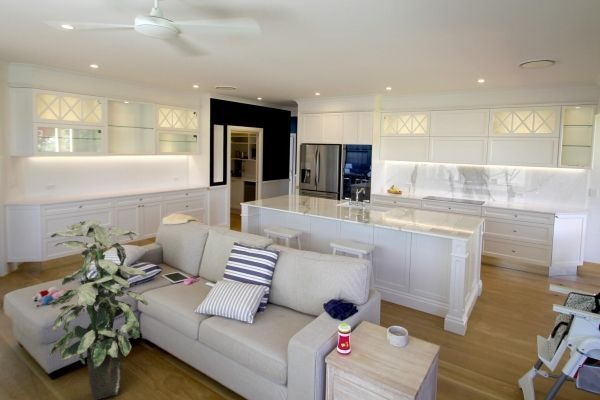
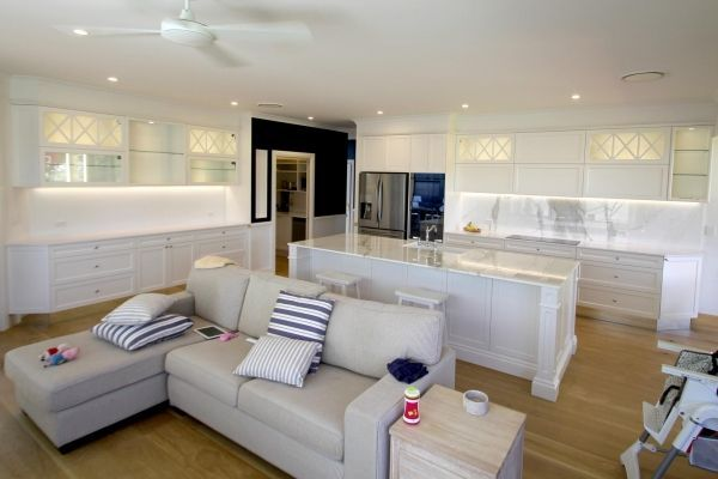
- indoor plant (96, 305)
